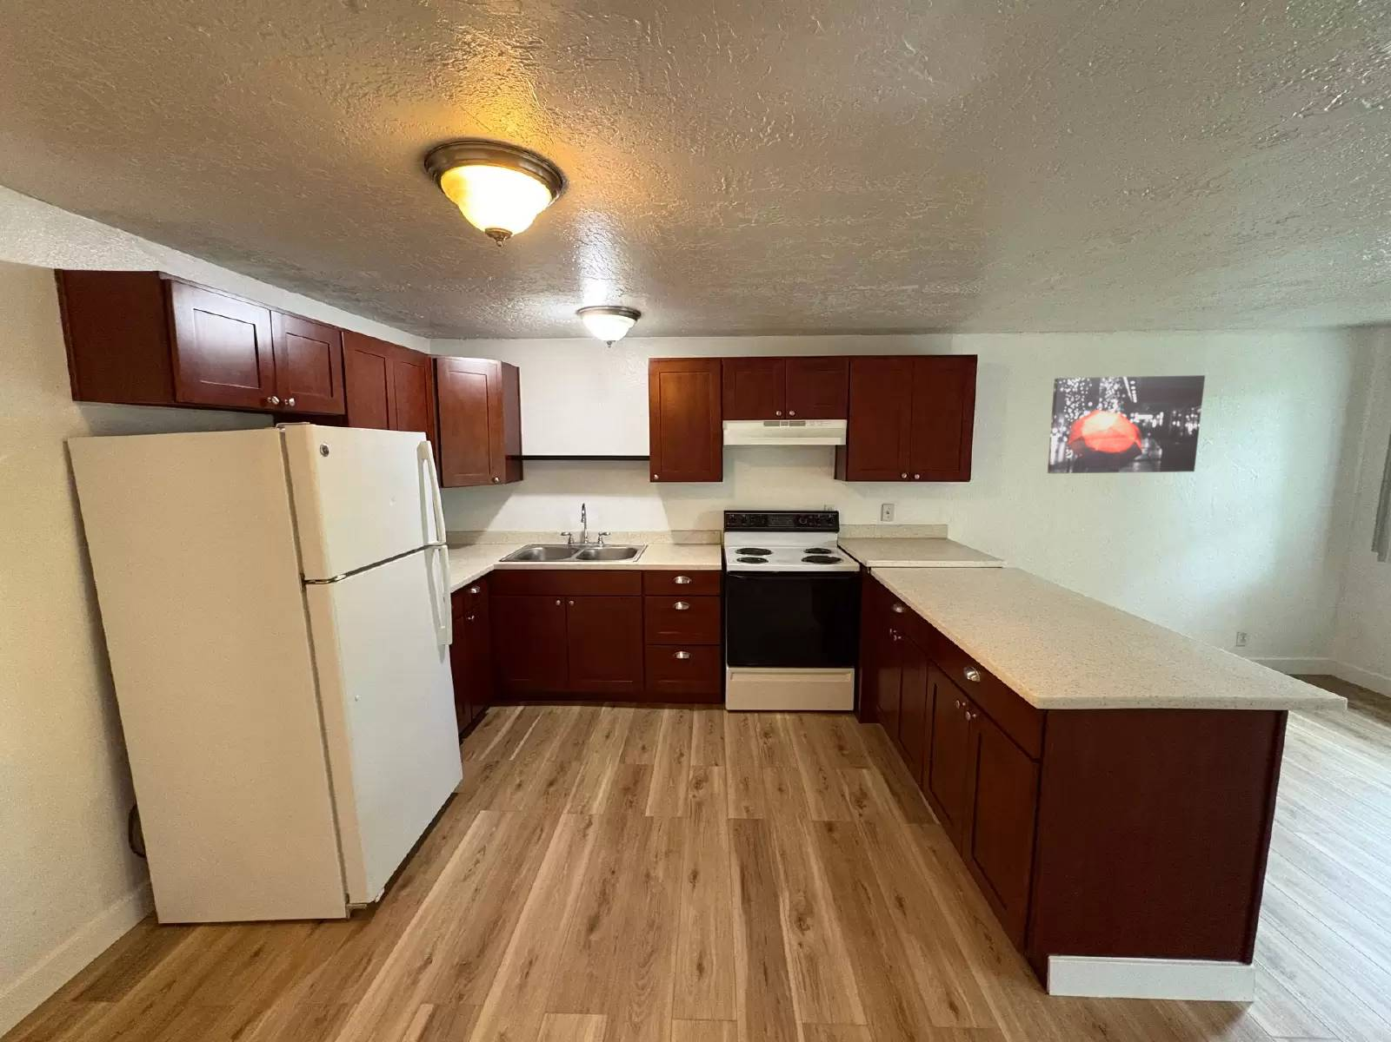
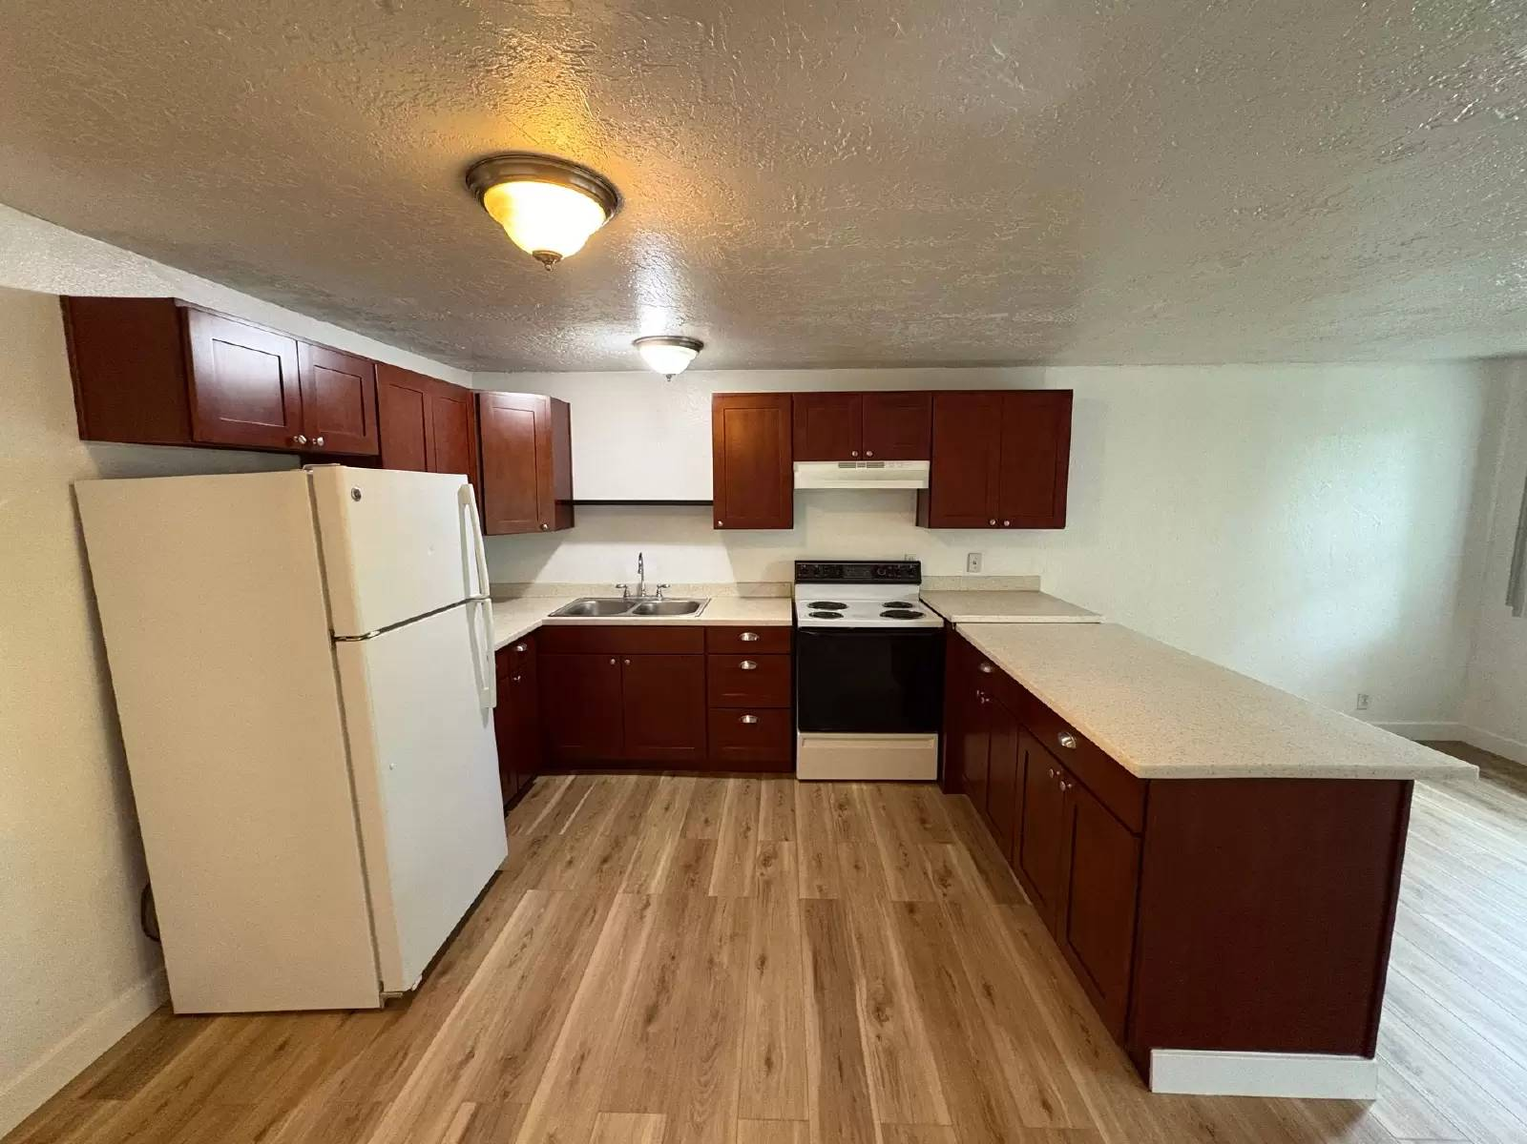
- wall art (1124, 425)
